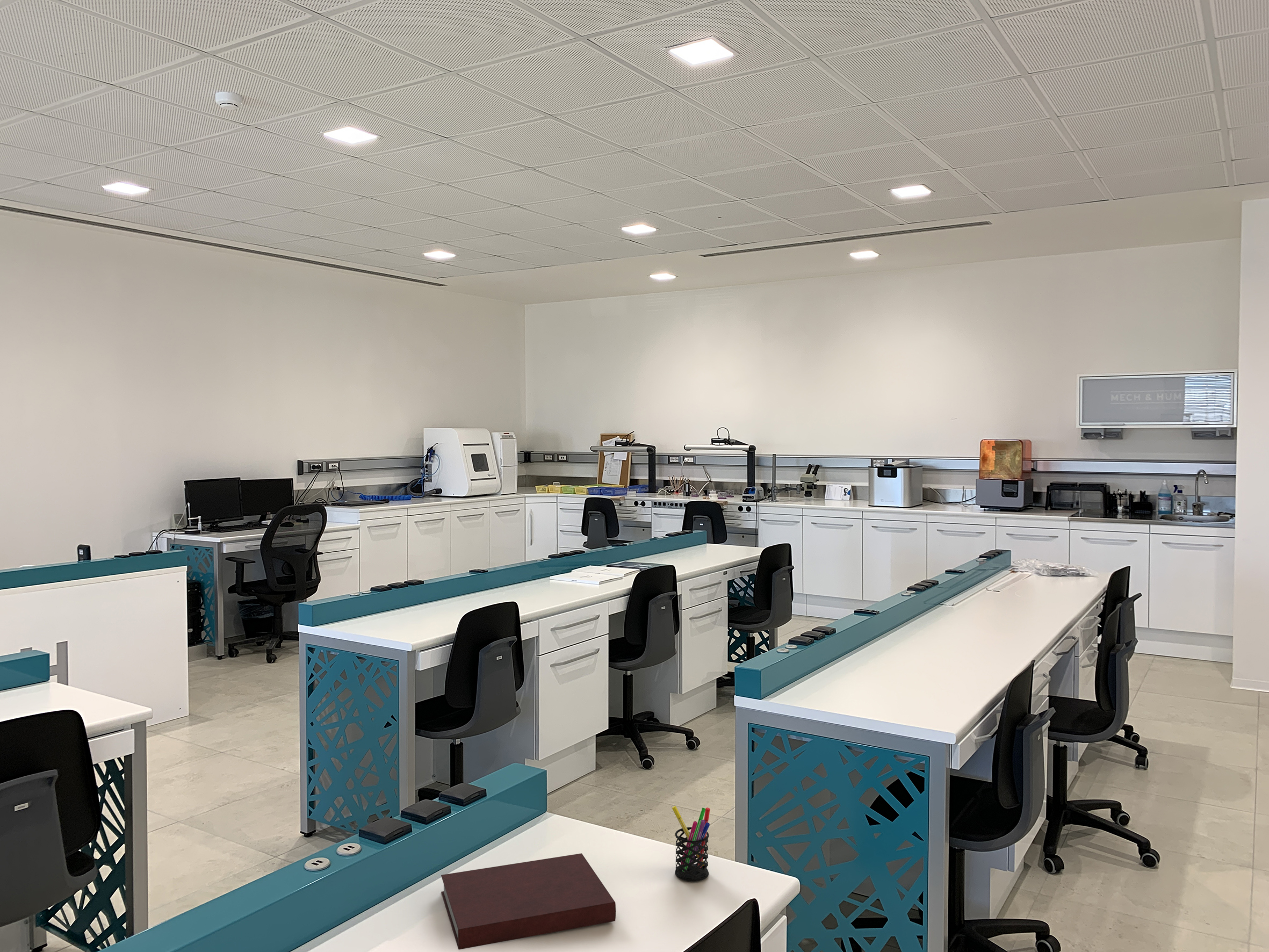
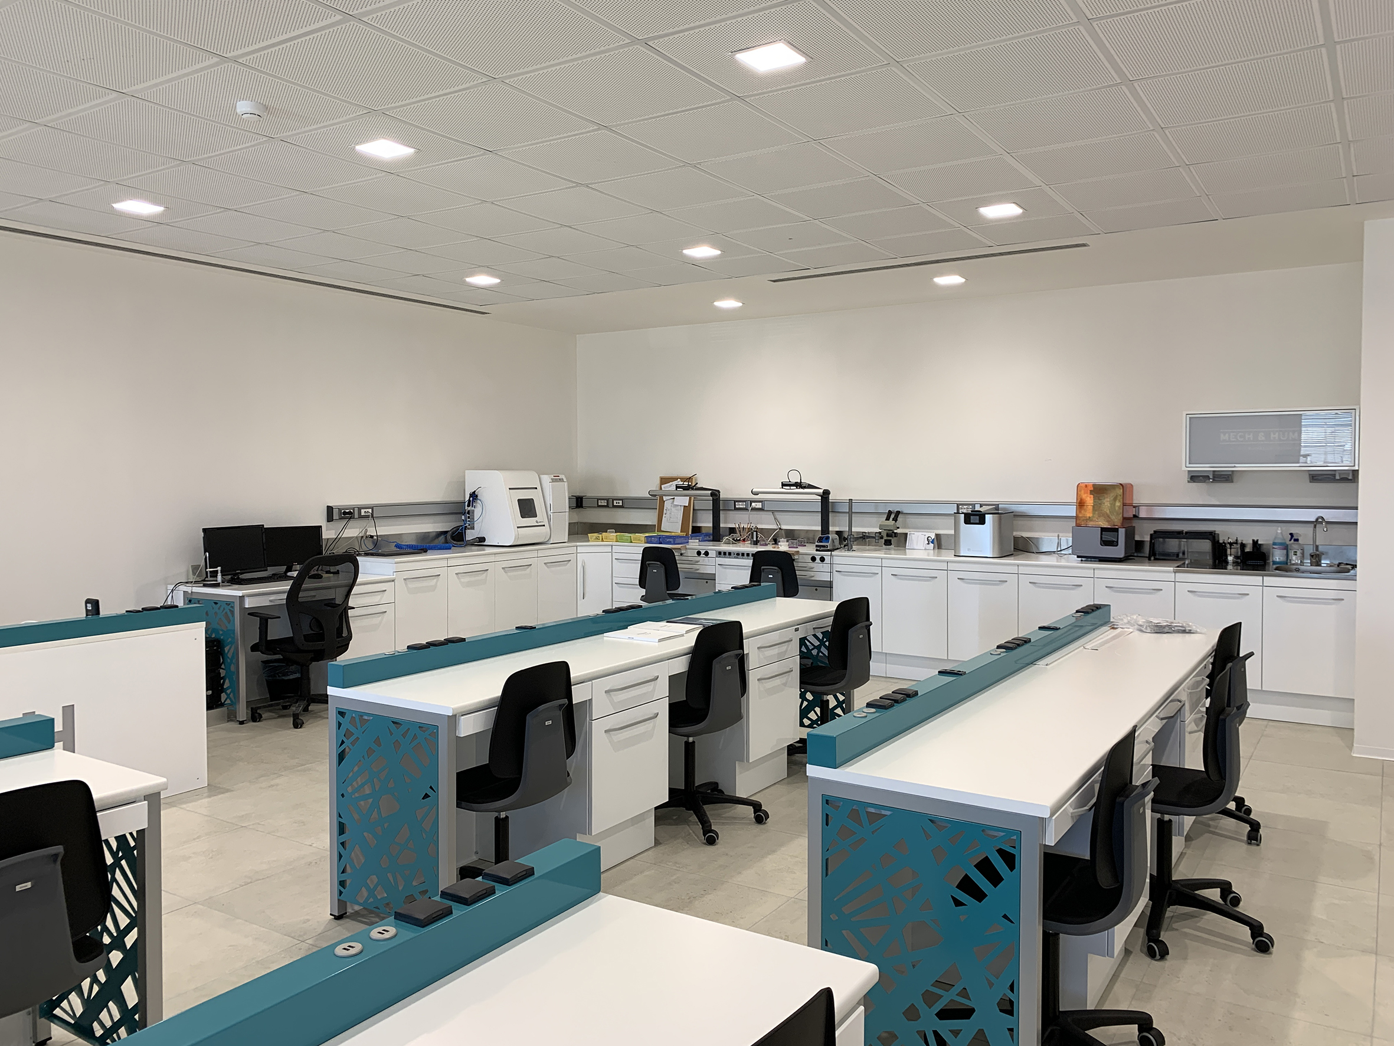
- notebook (525, 897)
- pen holder (695, 838)
